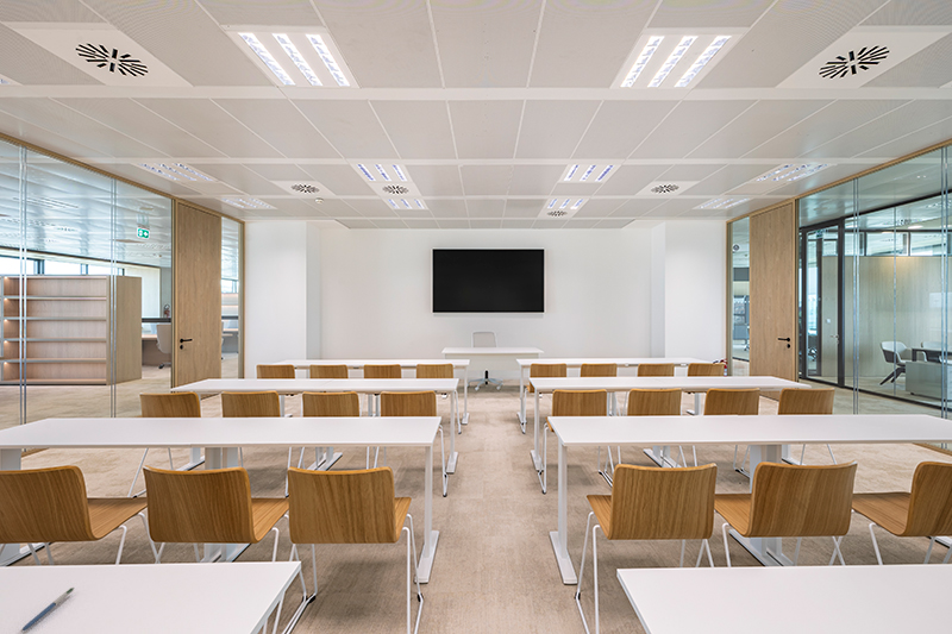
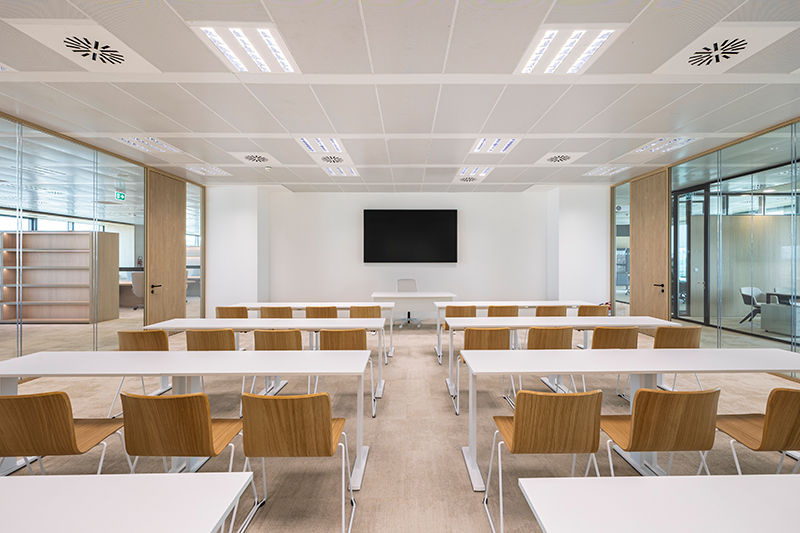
- pen (48, 608)
